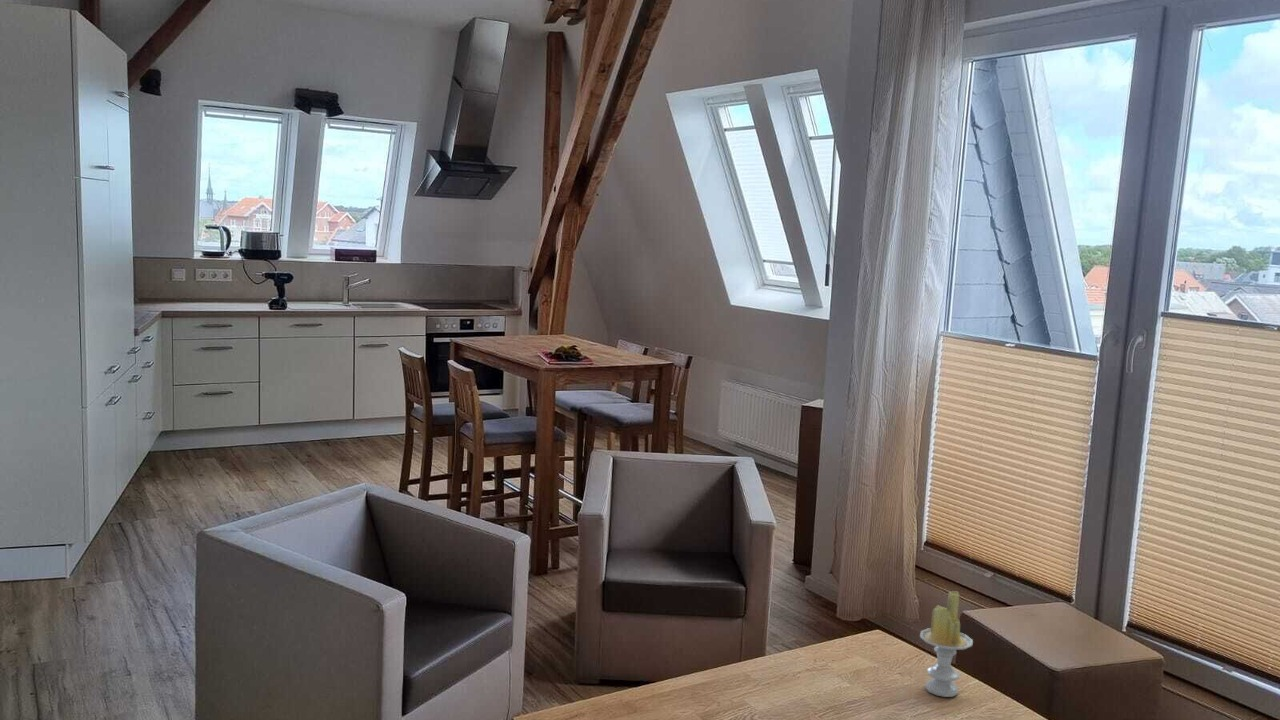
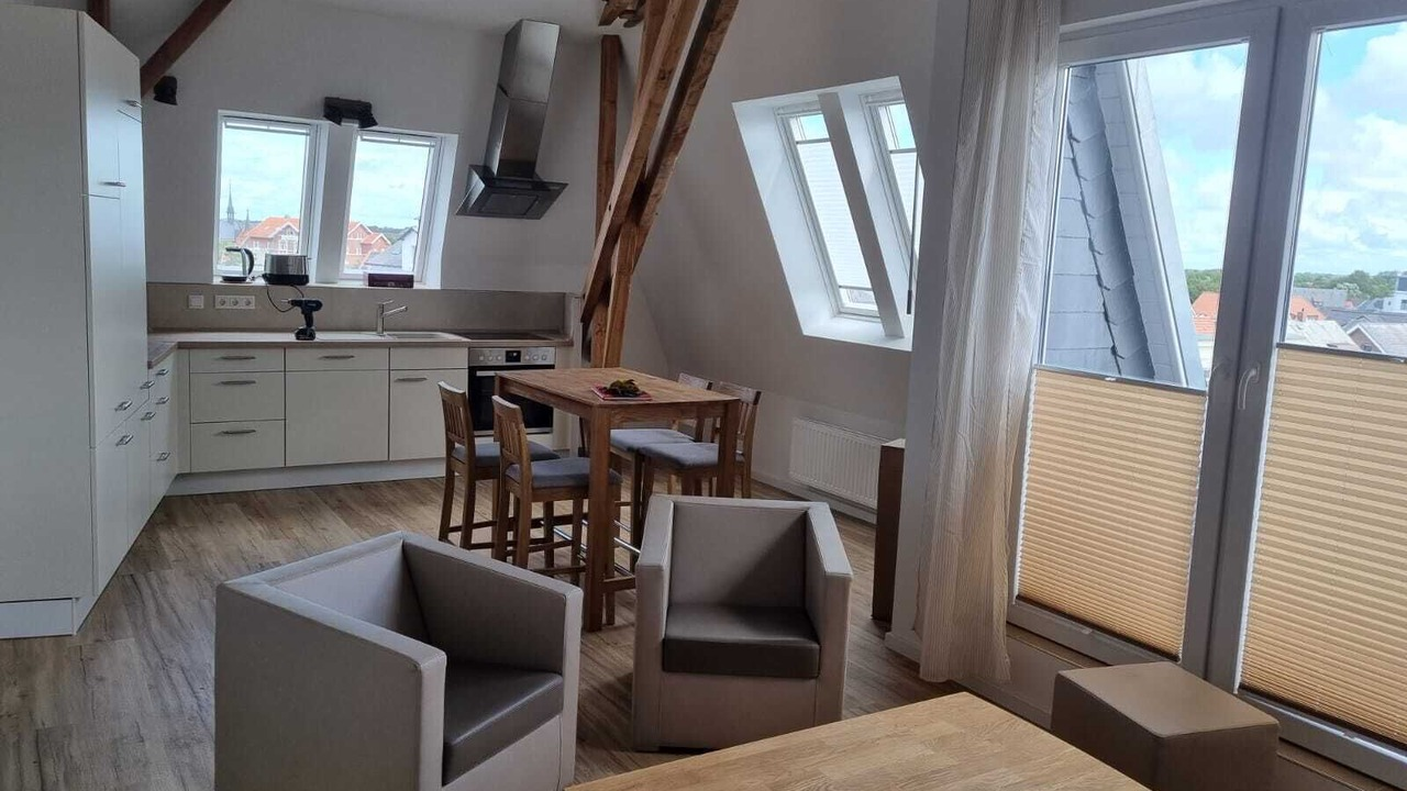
- candle (945, 641)
